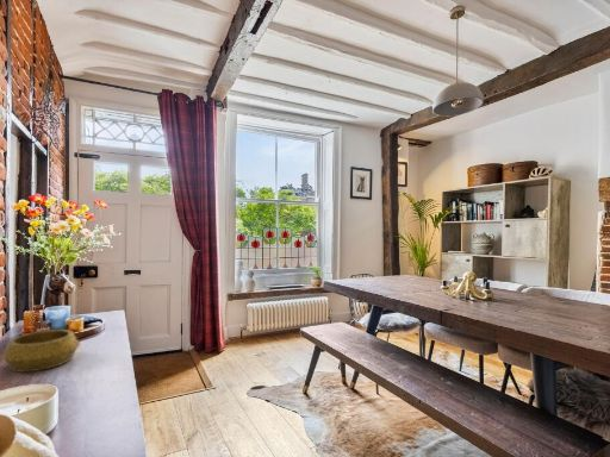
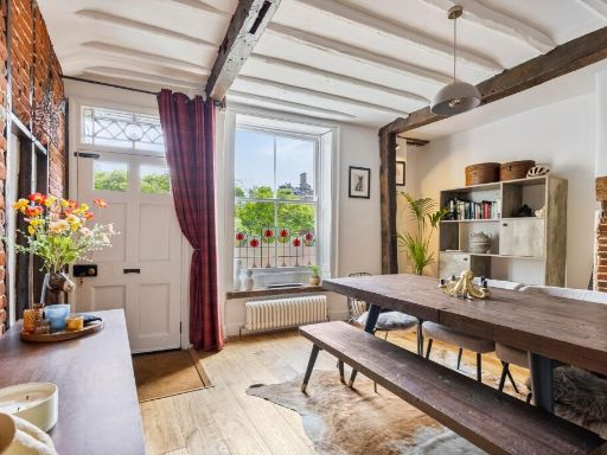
- decorative bowl (42, 349)
